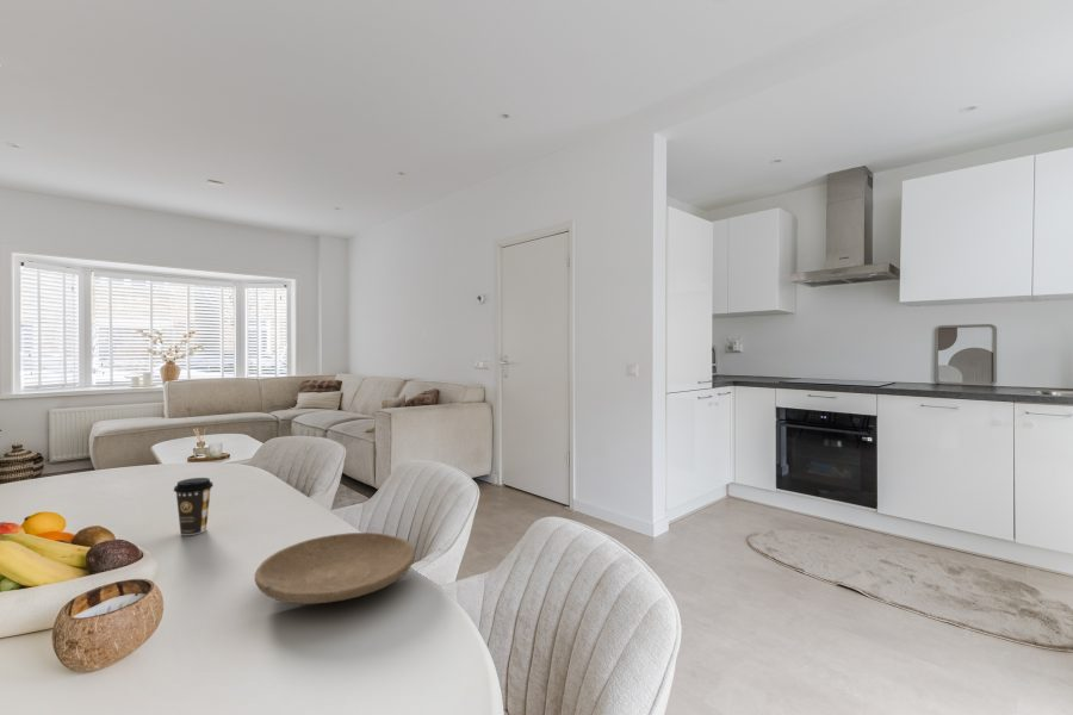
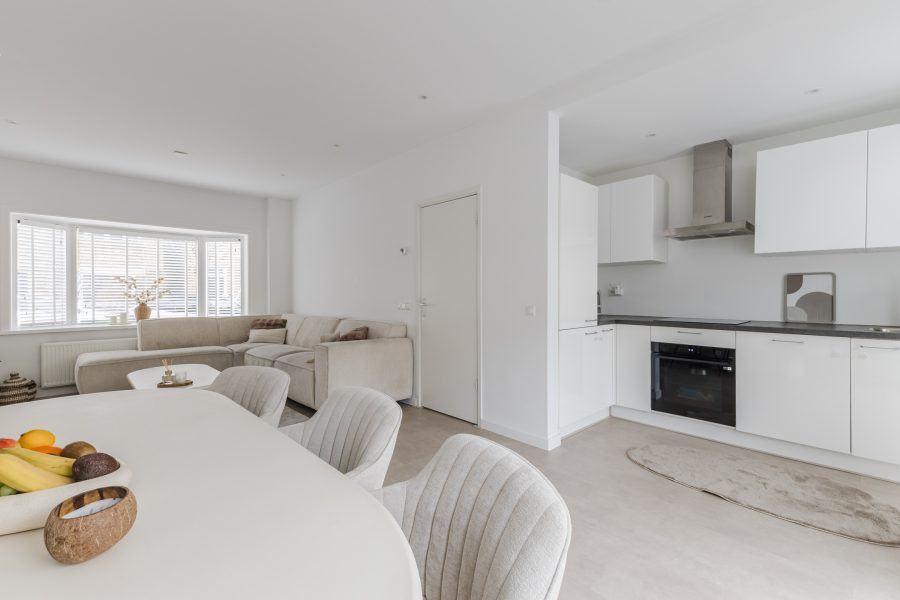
- coffee cup (193, 505)
- plate (339, 570)
